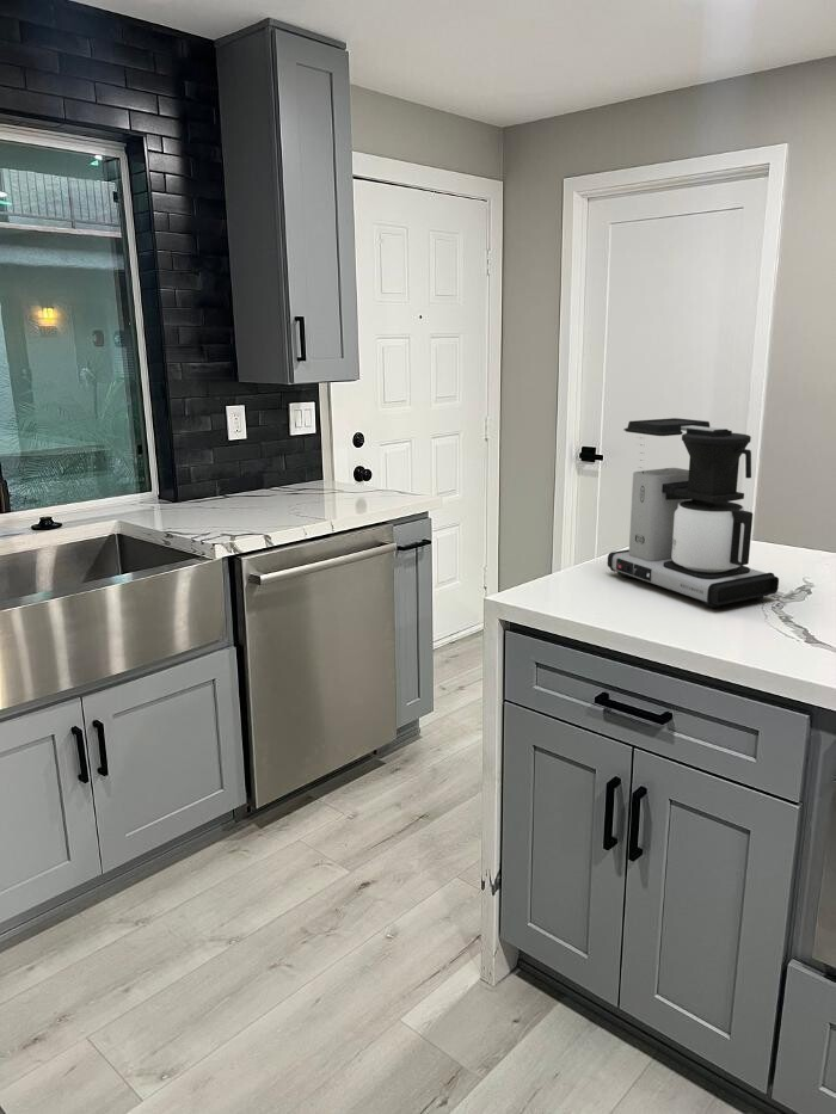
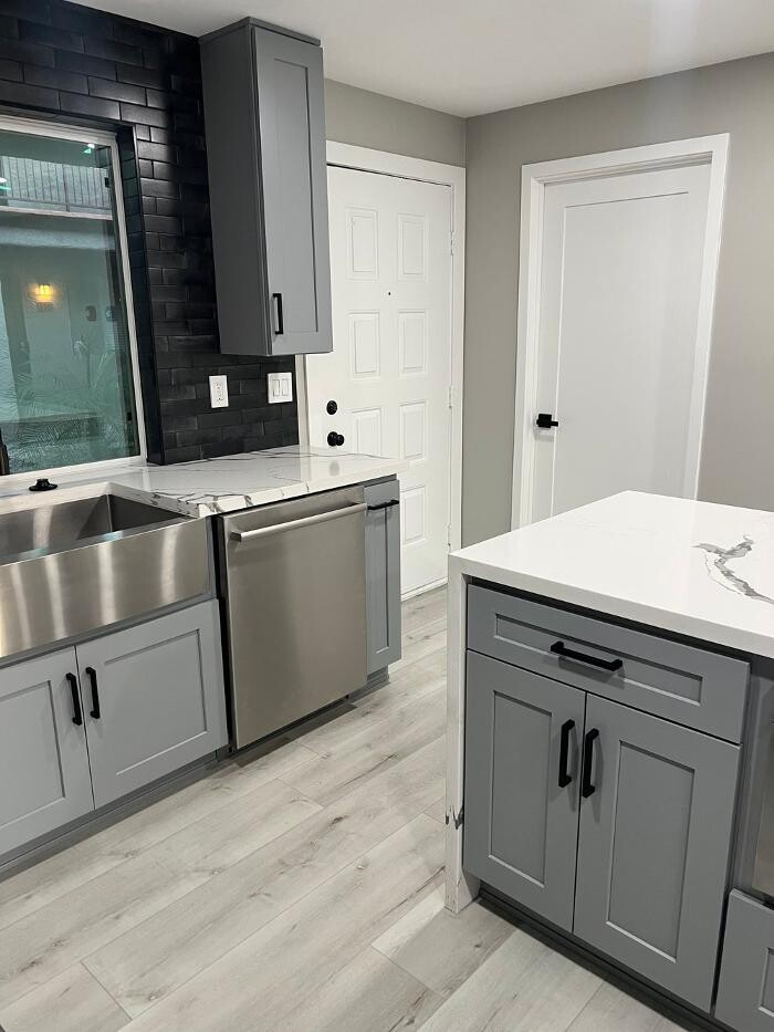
- coffee maker (693, 507)
